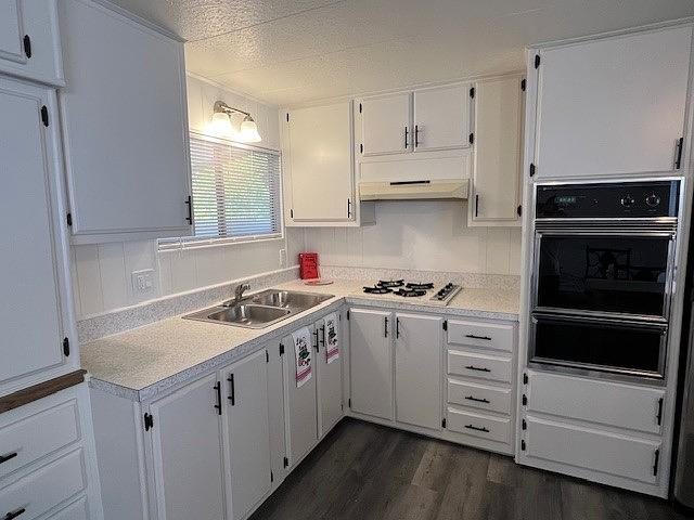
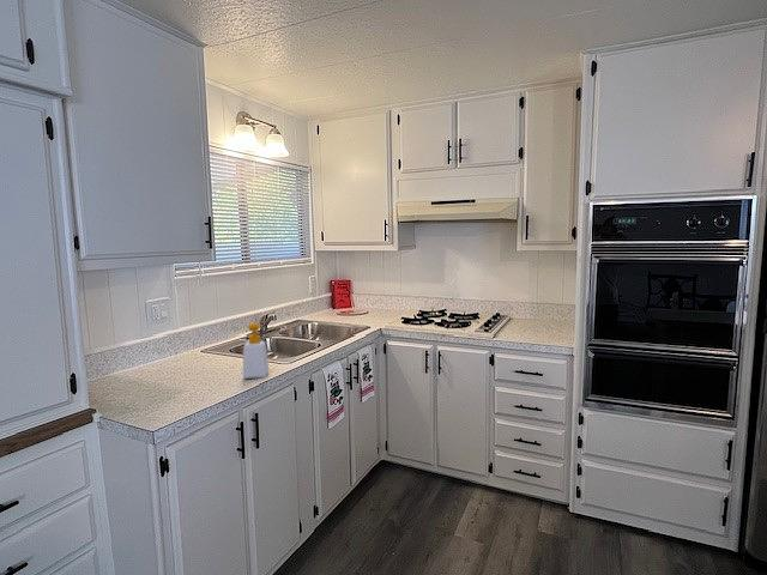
+ soap bottle (255, 347)
